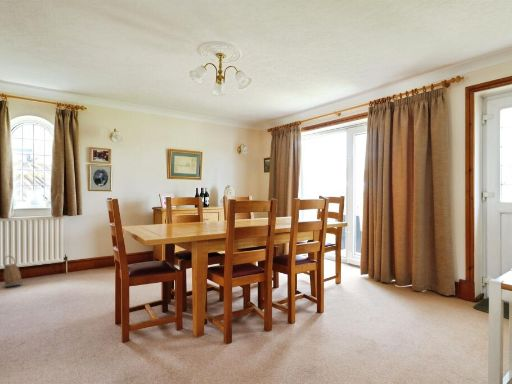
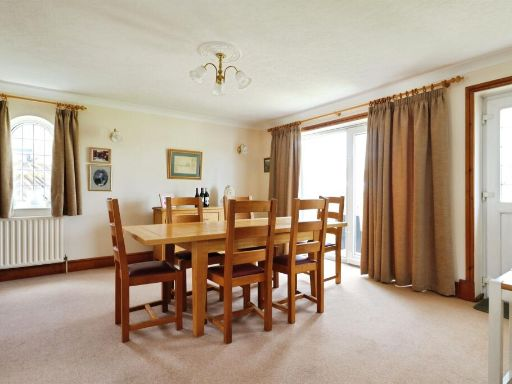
- basket (12, 271)
